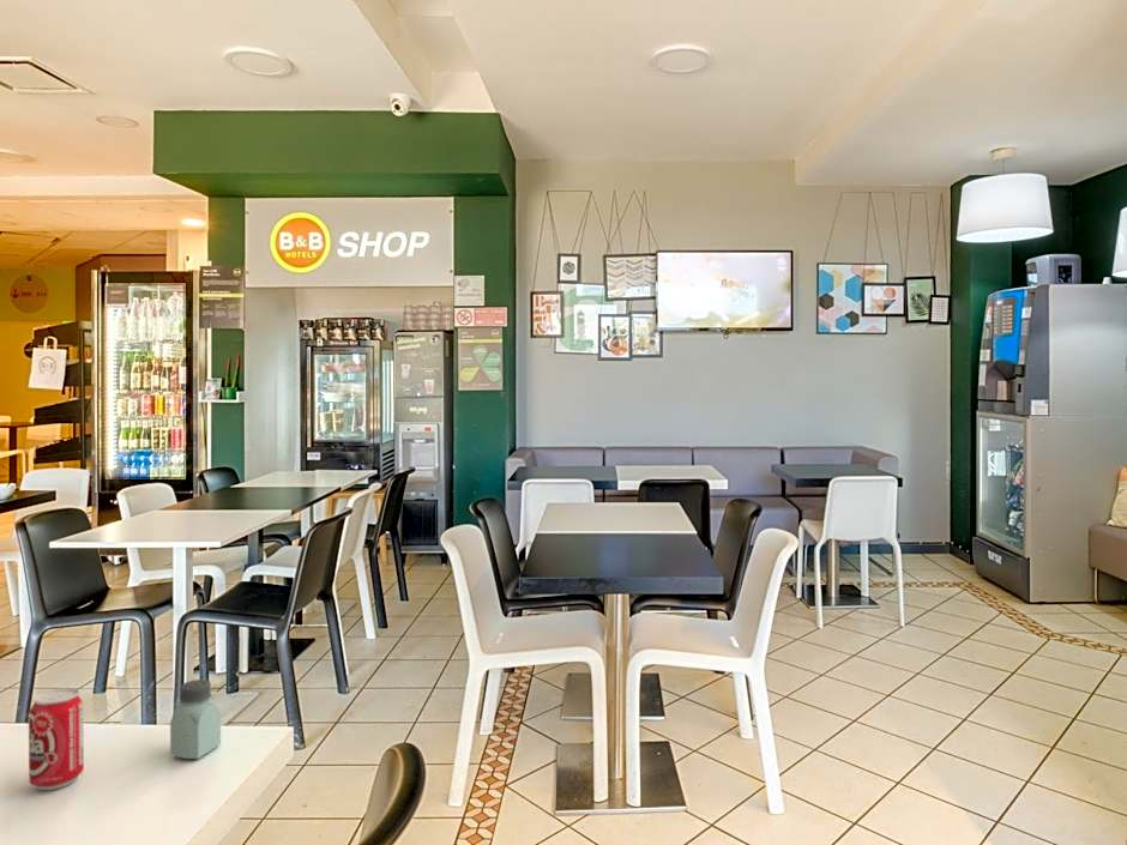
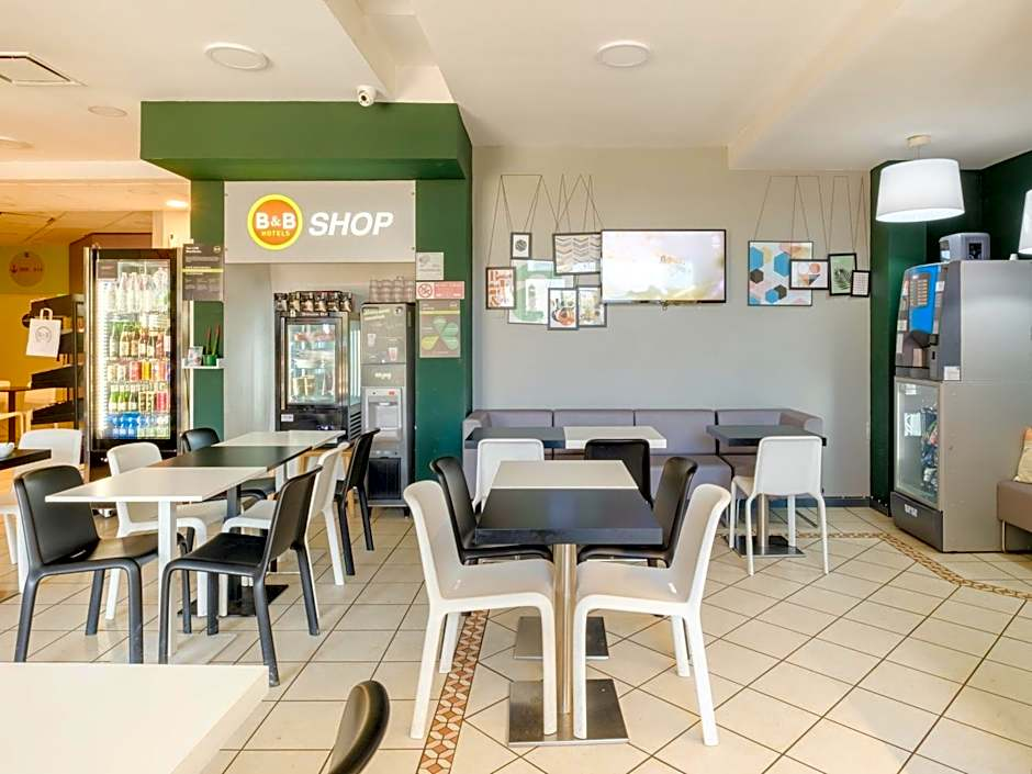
- beverage can (56, 738)
- saltshaker (195, 717)
